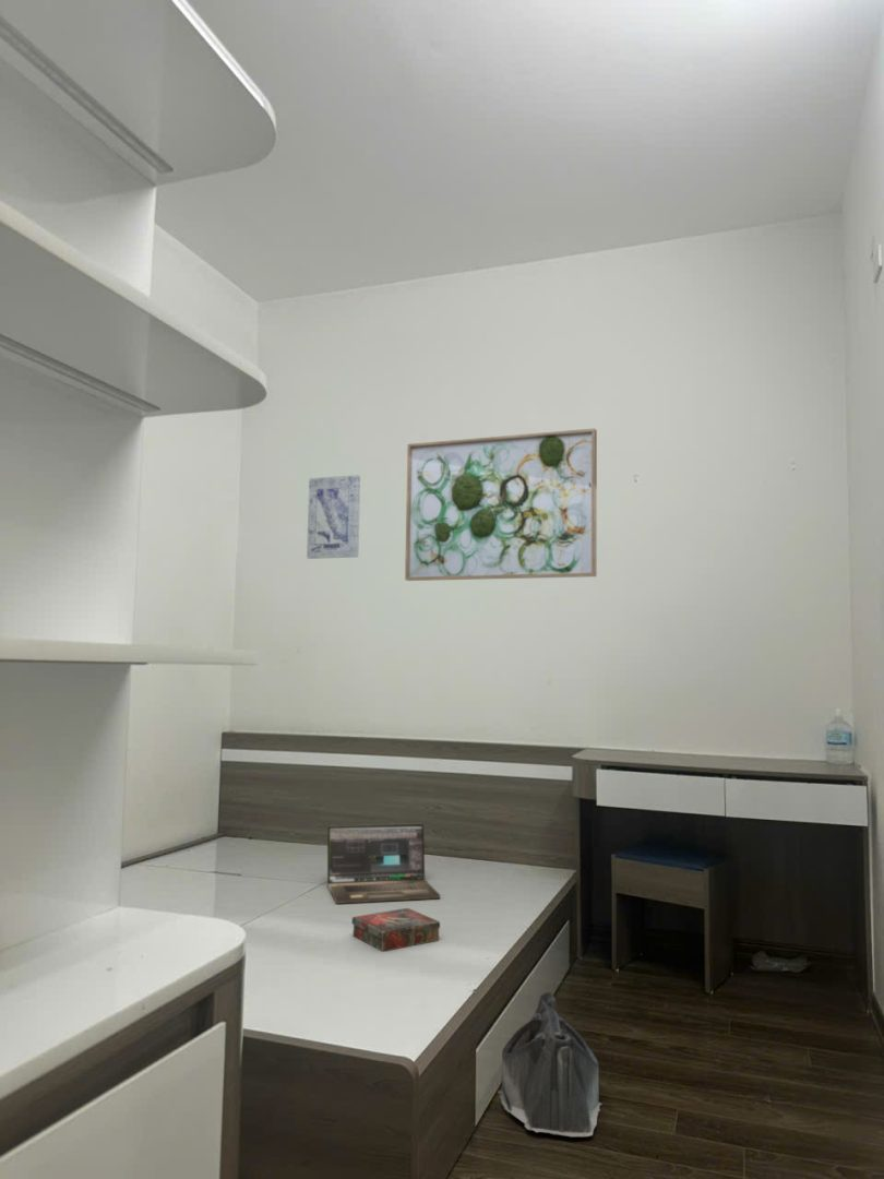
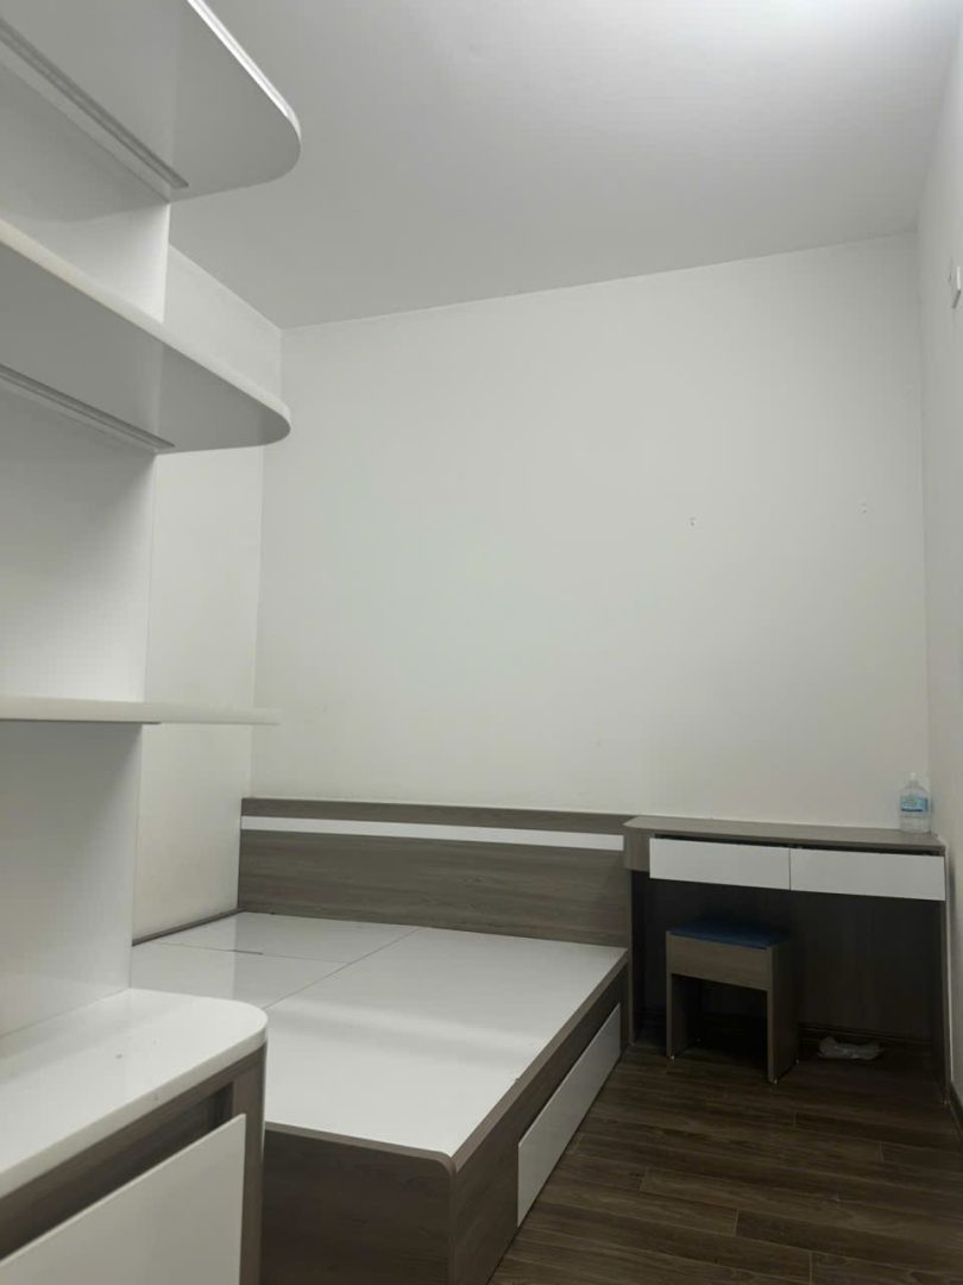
- wall art (497, 507)
- book (395, 928)
- laptop (382, 860)
- saddlebag (549, 1056)
- wall art (333, 516)
